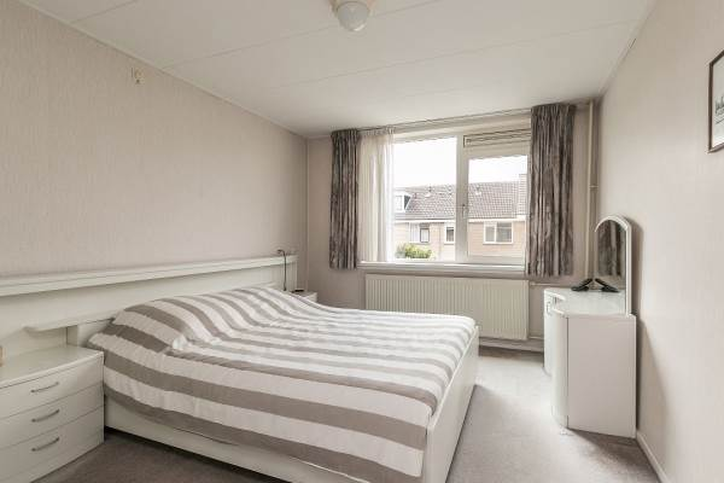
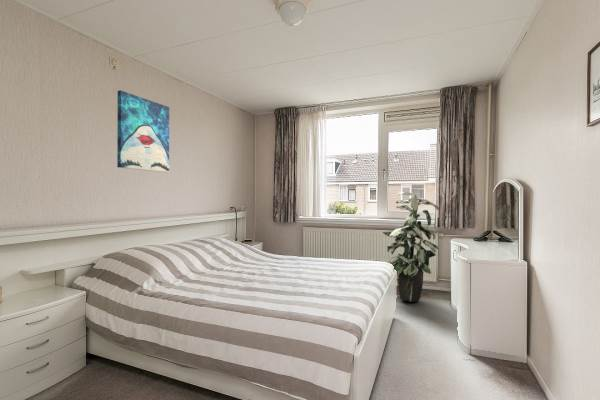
+ indoor plant (408, 245)
+ wall art (145, 134)
